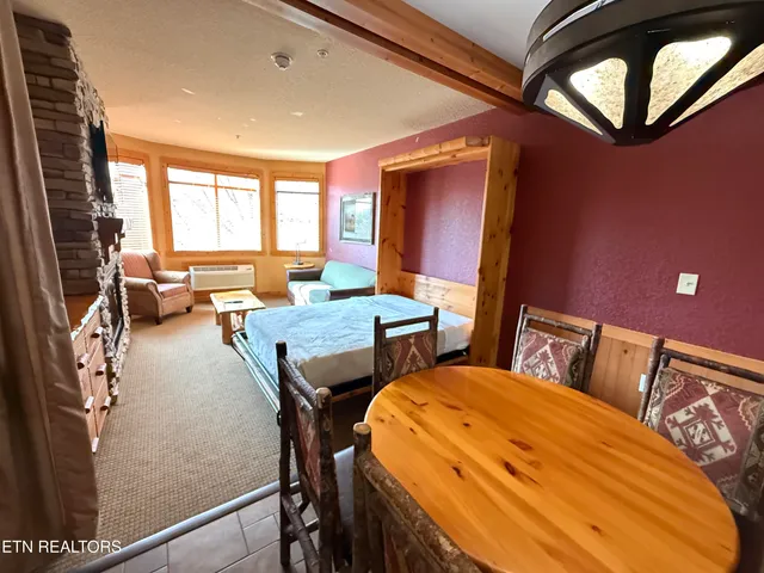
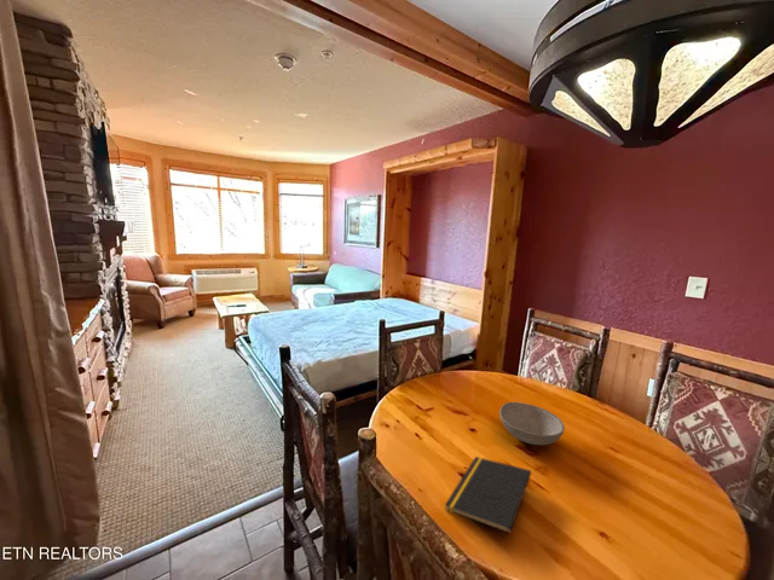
+ bowl (528, 427)
+ notepad (490, 488)
